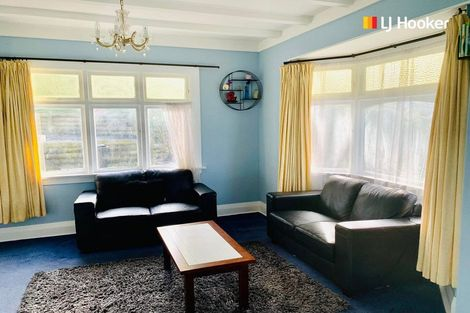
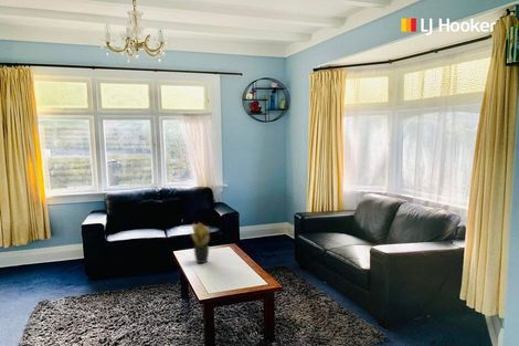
+ potted plant (201, 240)
